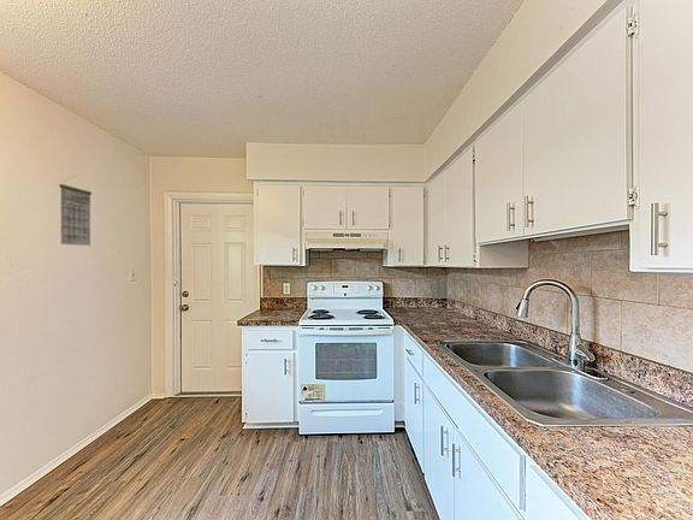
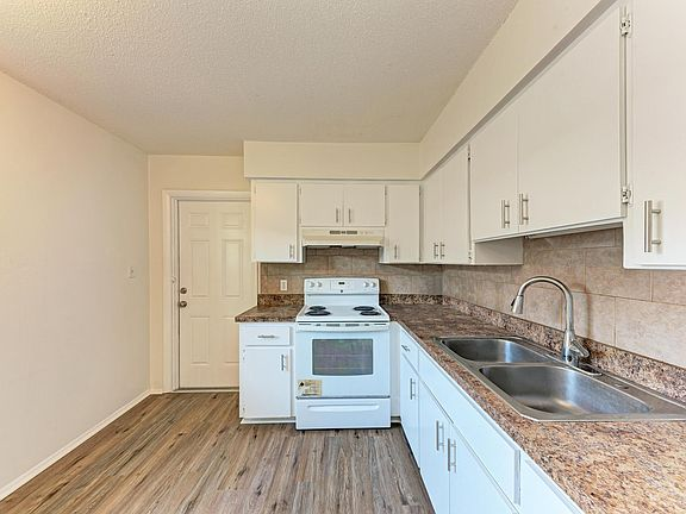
- calendar (76, 209)
